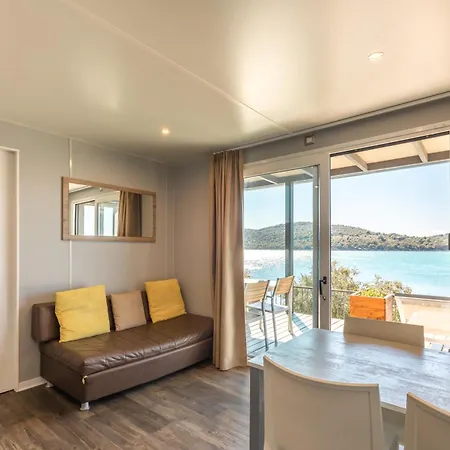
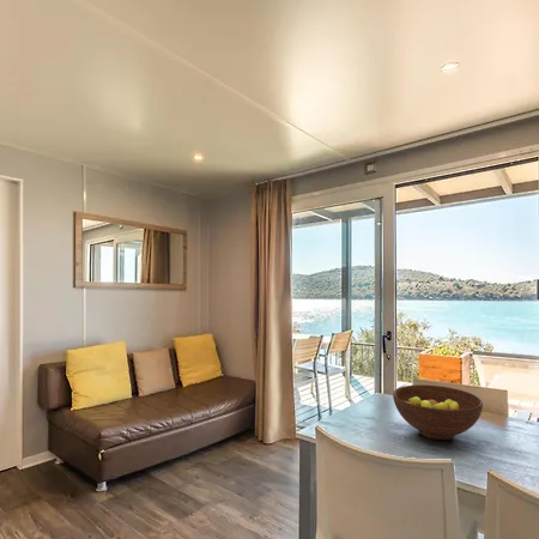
+ fruit bowl (436, 414)
